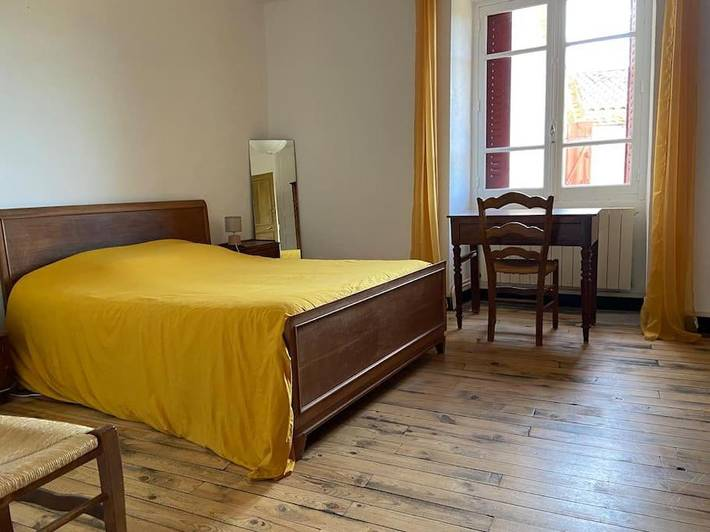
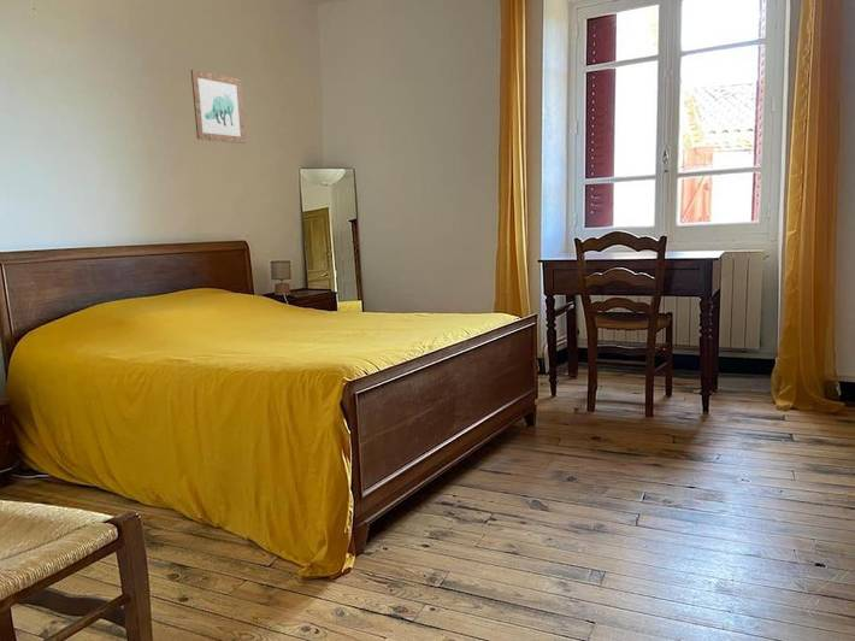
+ wall art (219, 107)
